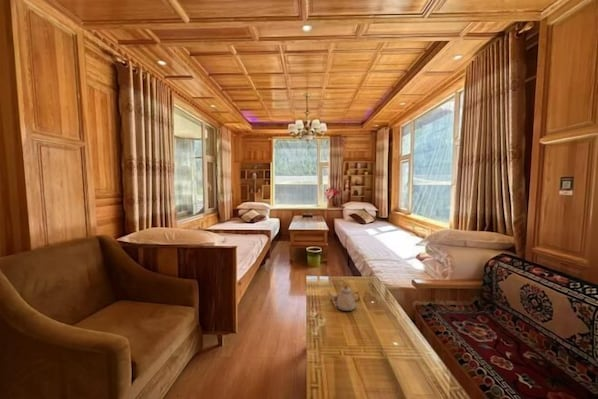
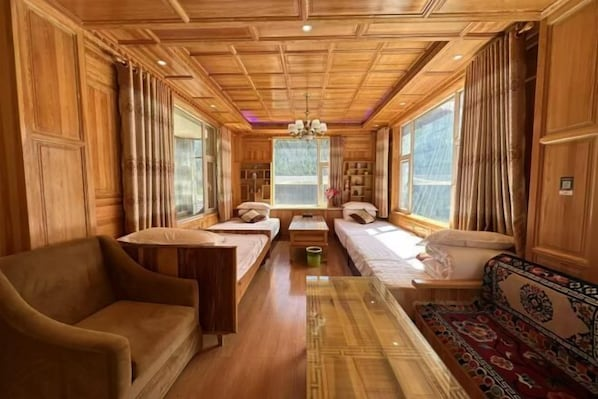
- teapot (343, 296)
